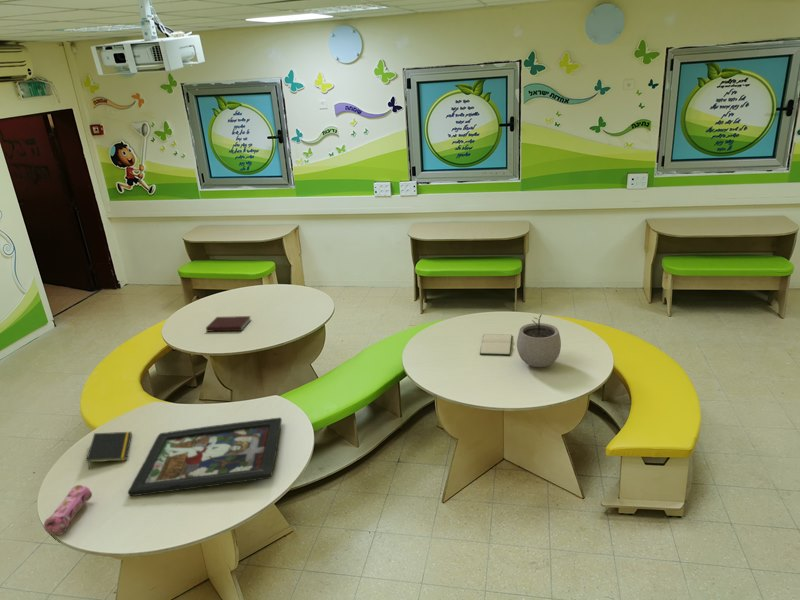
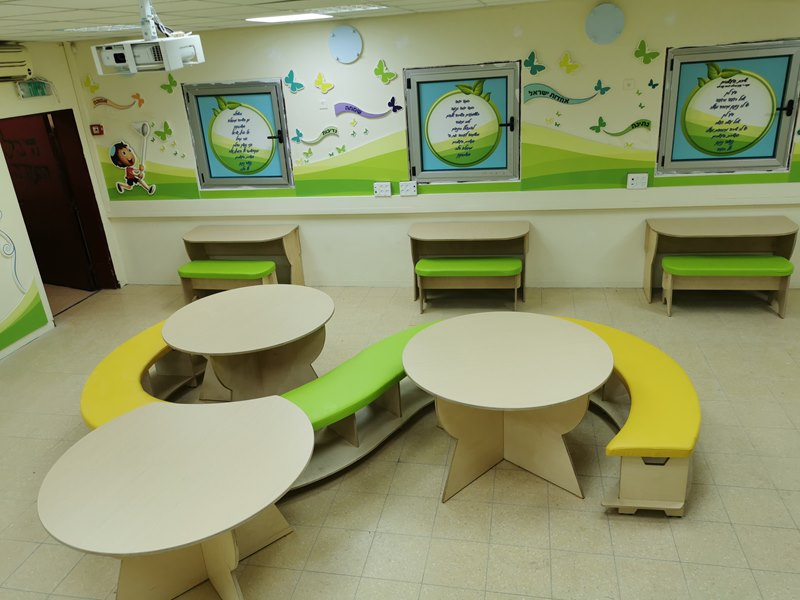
- plant pot (538, 339)
- notepad (110, 446)
- notebook (229, 323)
- board game (211, 453)
- pencil case (68, 508)
- hardback book (496, 343)
